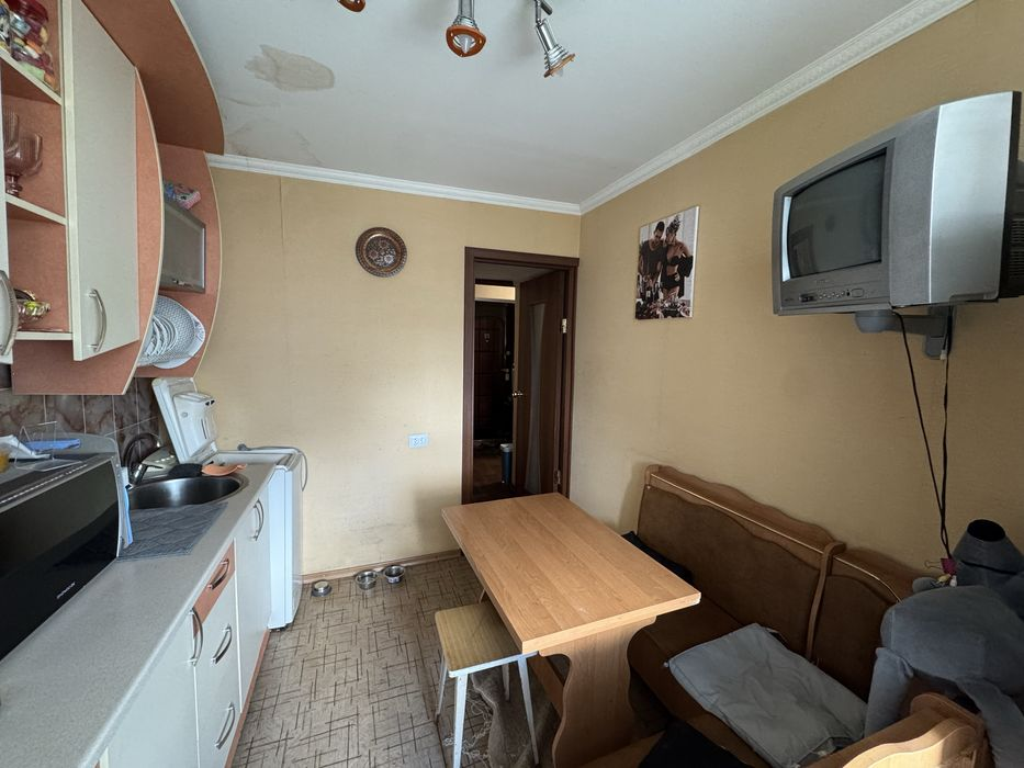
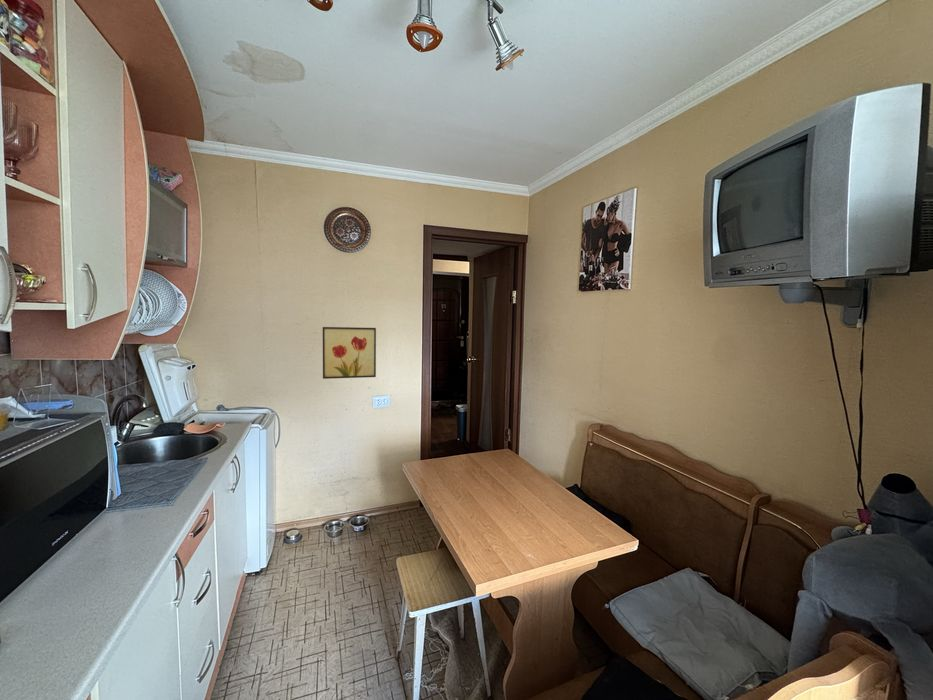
+ wall art (349, 352)
